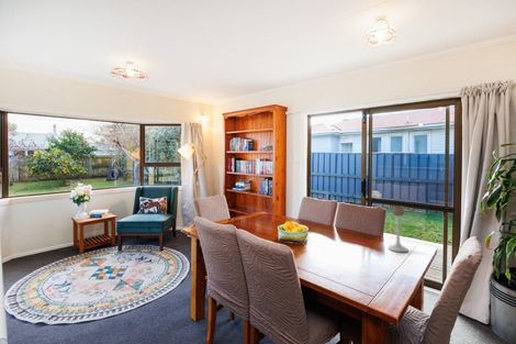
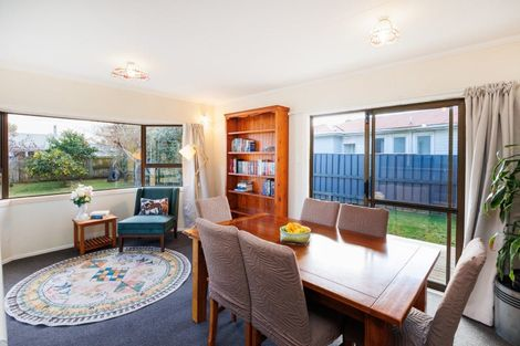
- candle holder (397, 228)
